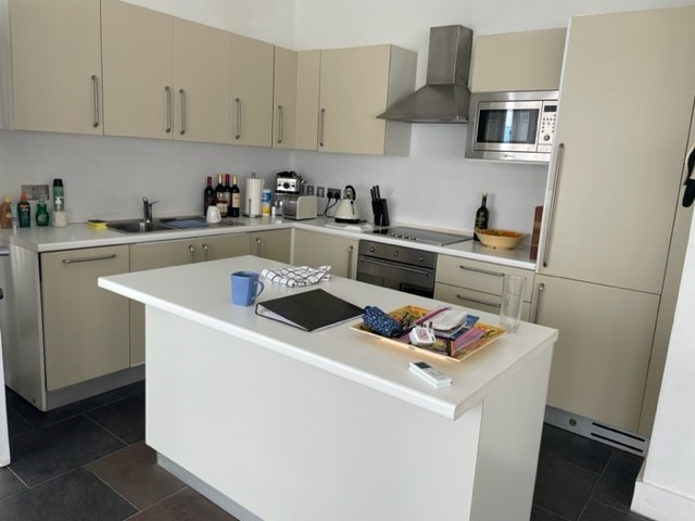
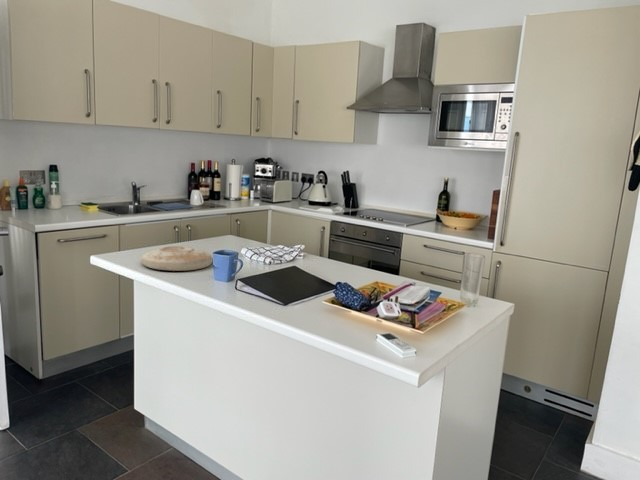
+ plate (177, 255)
